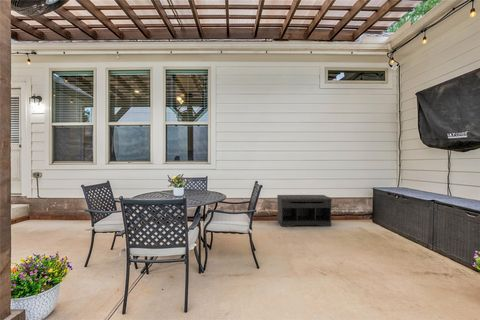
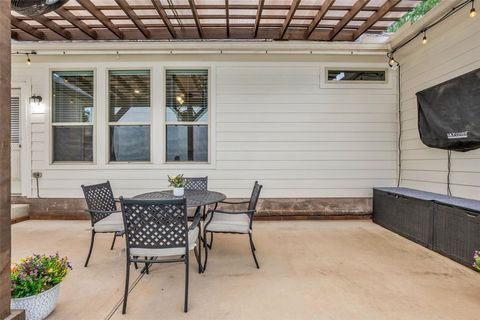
- bench (303, 209)
